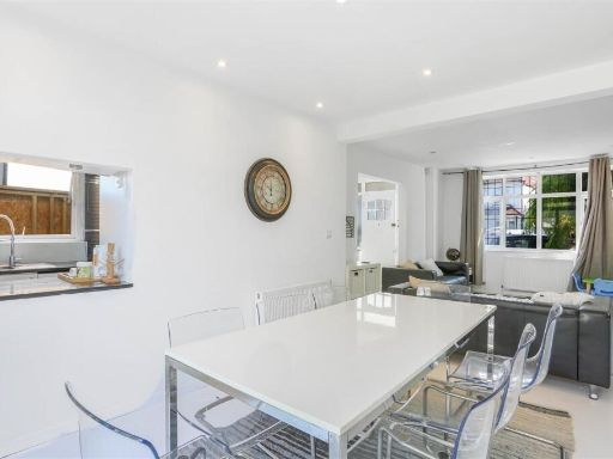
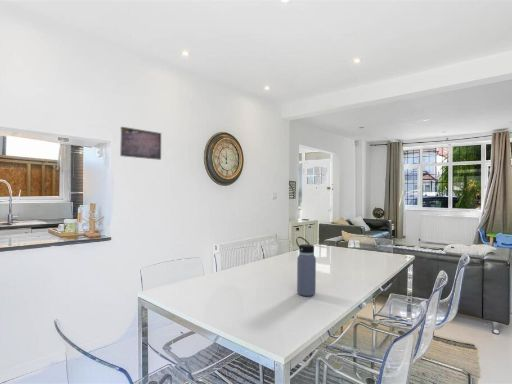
+ water bottle (305, 265)
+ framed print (141, 144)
